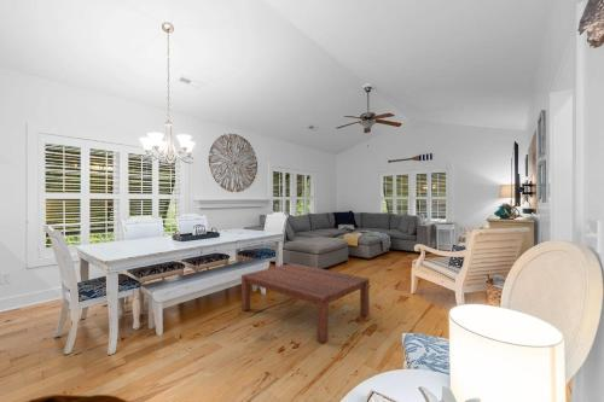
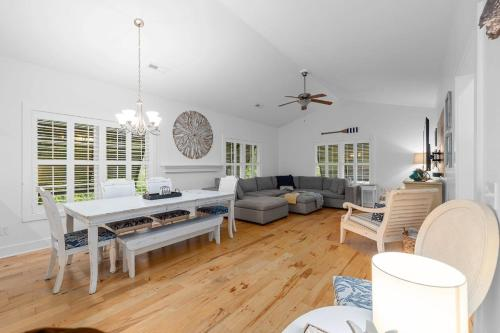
- coffee table (303, 293)
